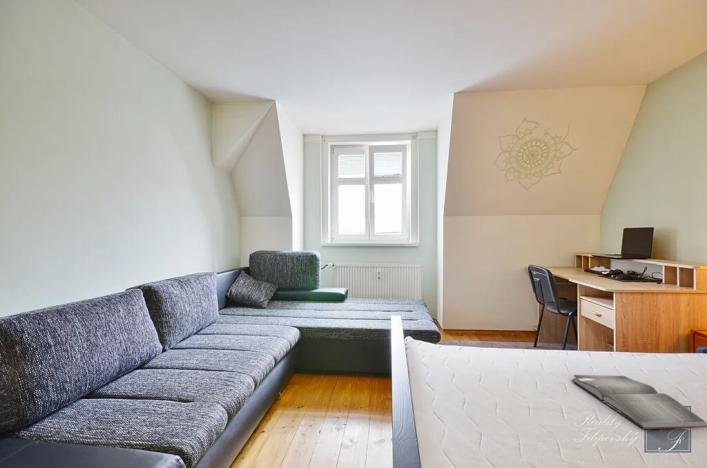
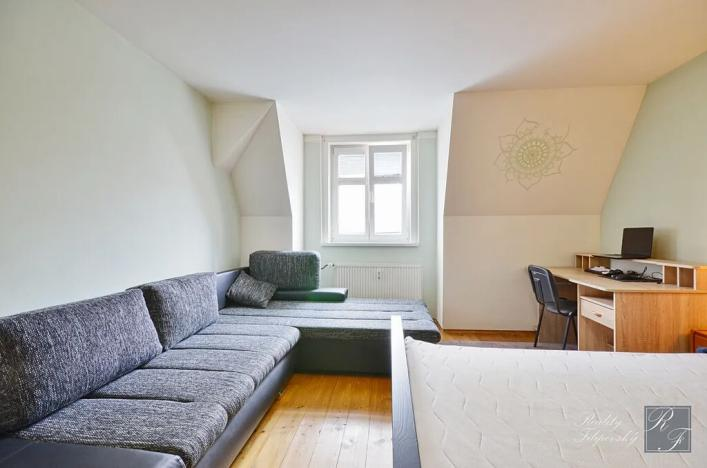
- hardback book (631, 396)
